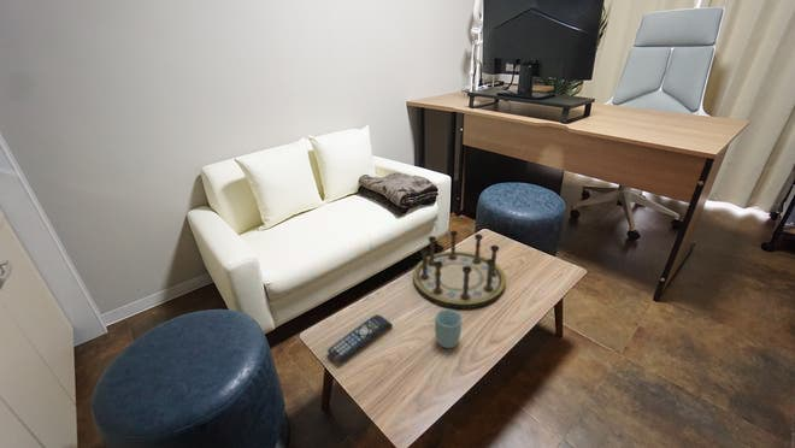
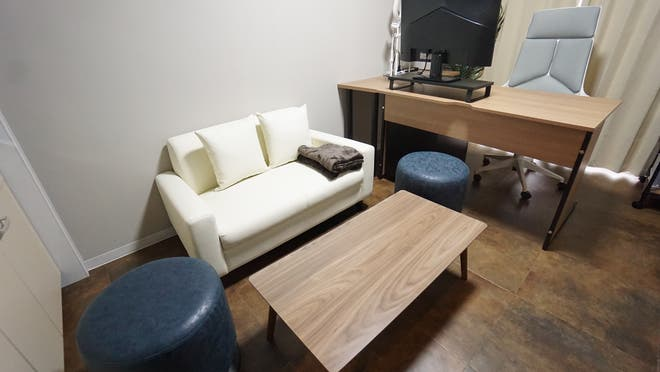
- cup (447, 330)
- remote control (361, 336)
- board game (459, 264)
